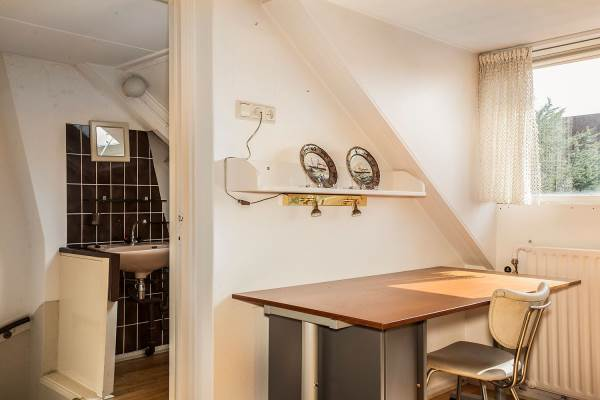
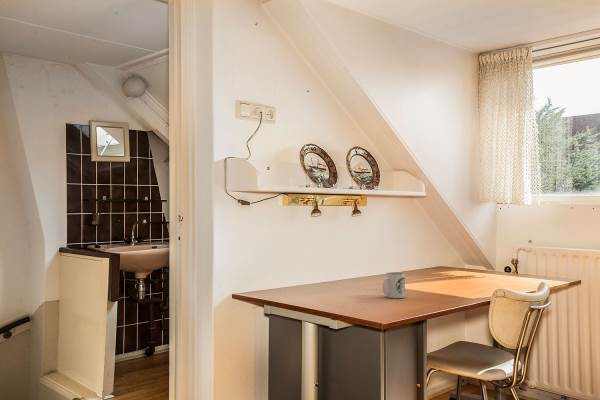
+ mug (392, 285)
